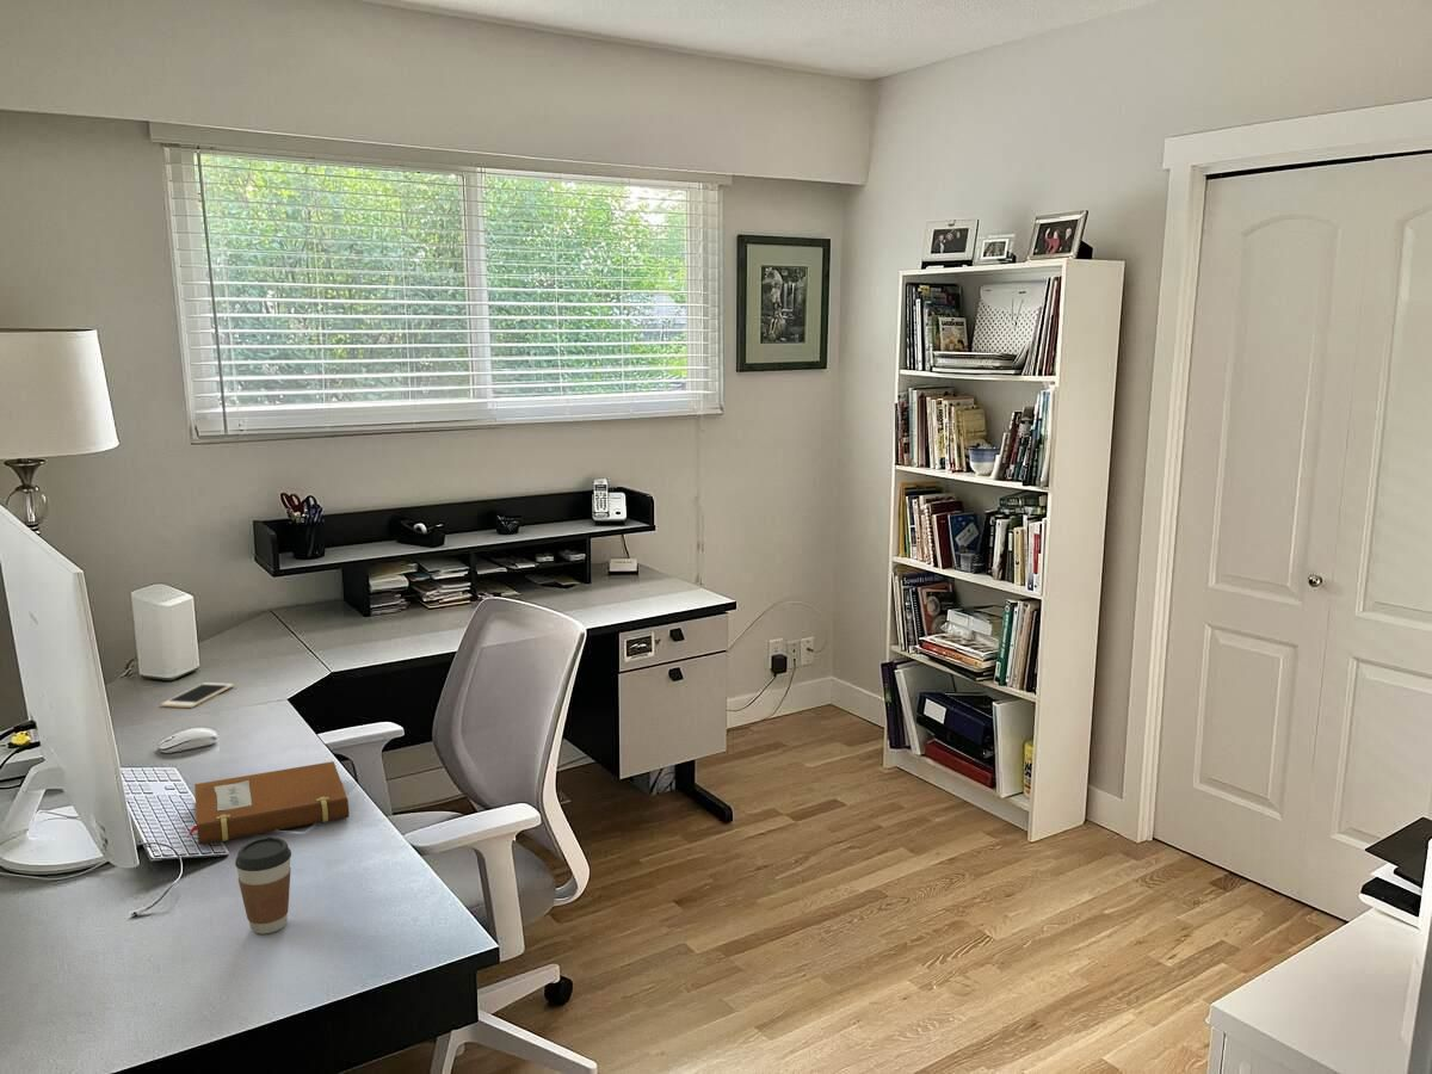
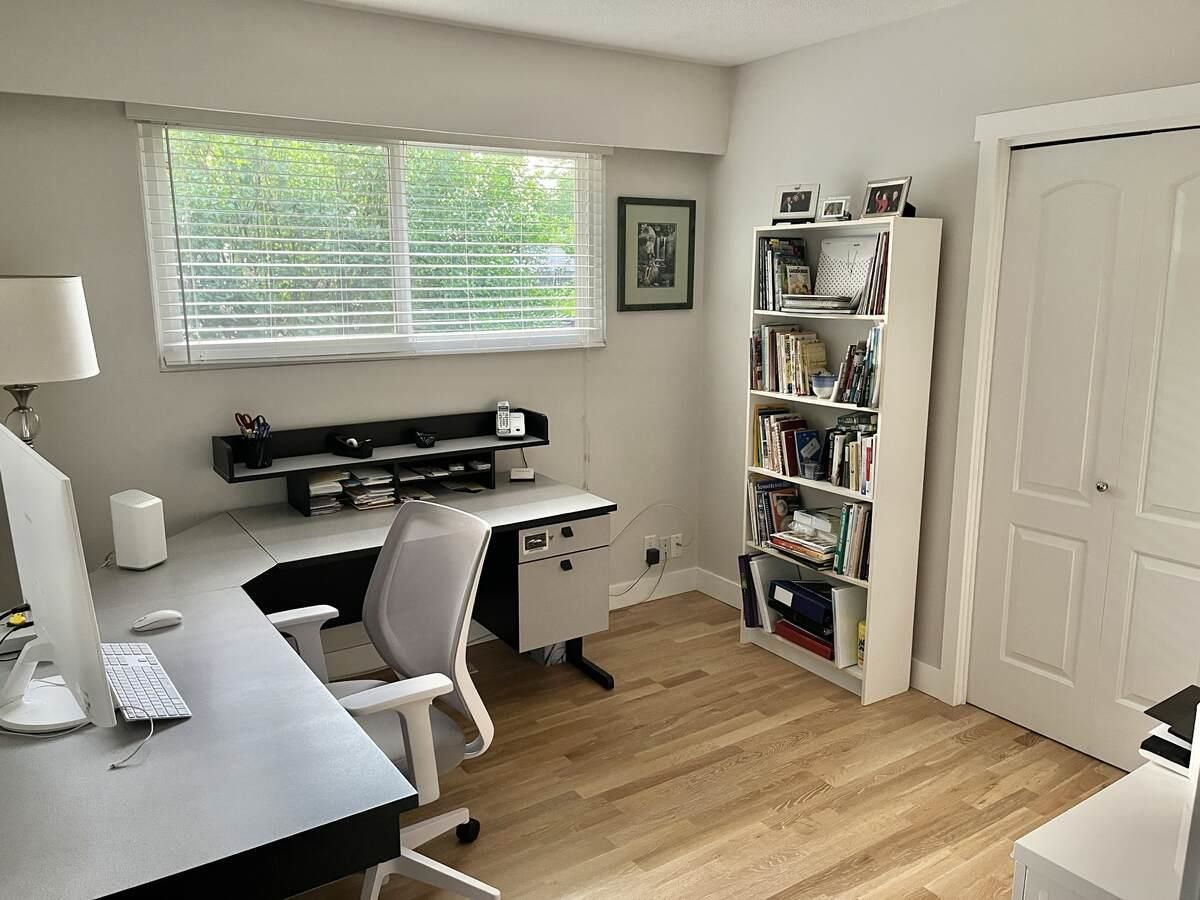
- cell phone (198, 695)
- notebook (266, 801)
- coffee cup (265, 887)
